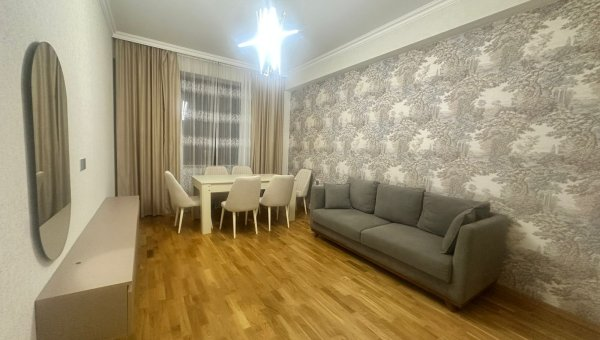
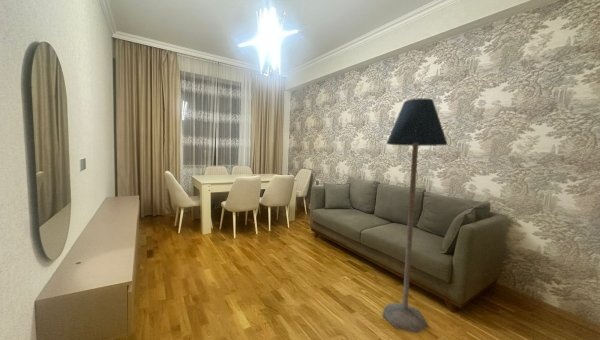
+ floor lamp (411, 212)
